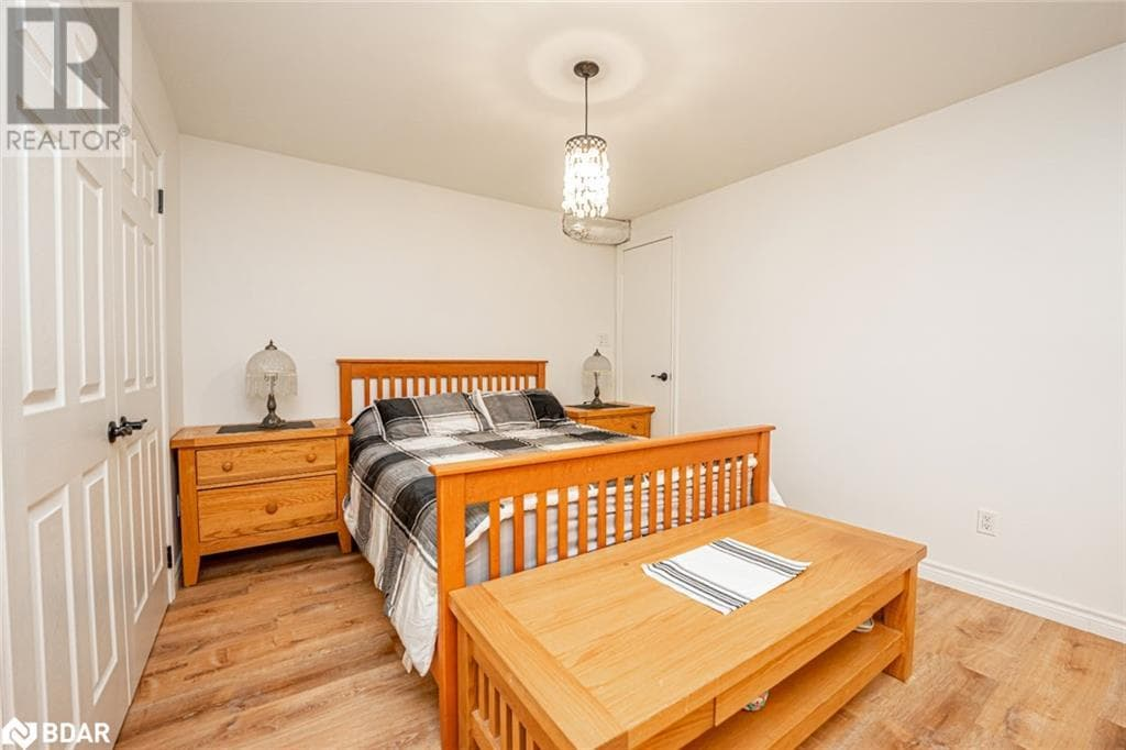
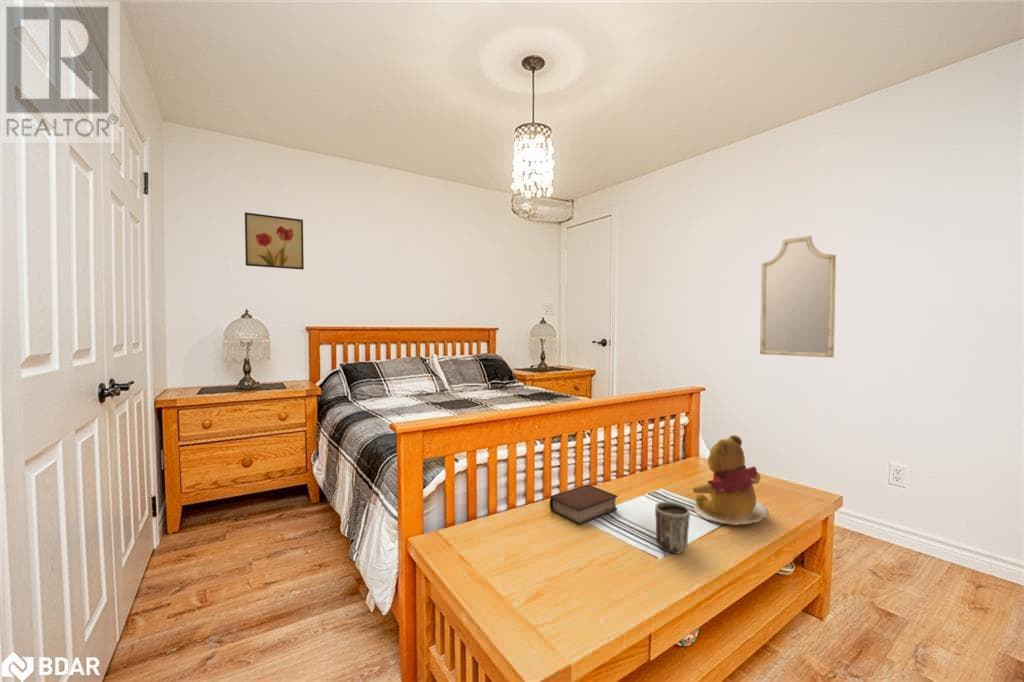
+ teddy bear (727, 475)
+ book (583, 502)
+ mug (672, 525)
+ home mirror (795, 297)
+ wall art (275, 242)
